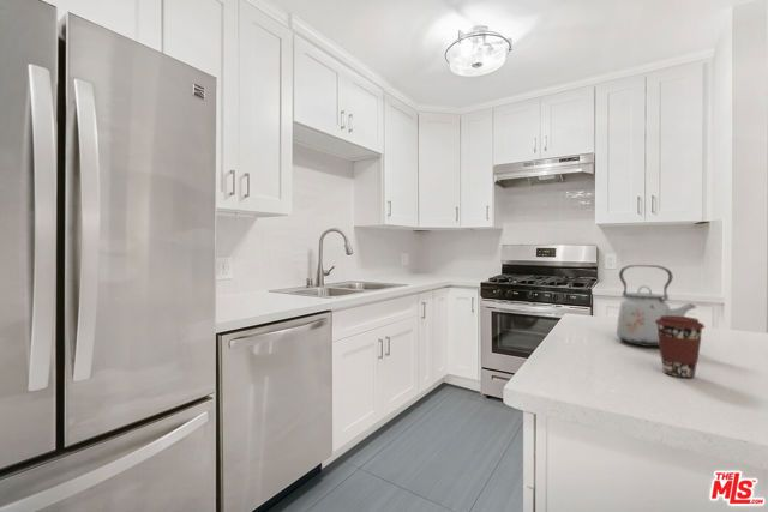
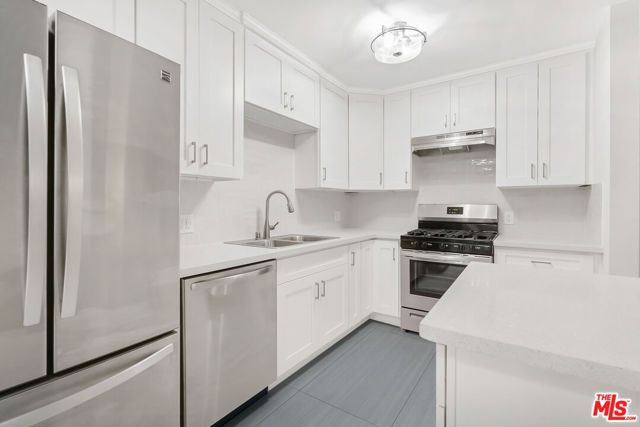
- coffee cup (678, 345)
- kettle (654, 305)
